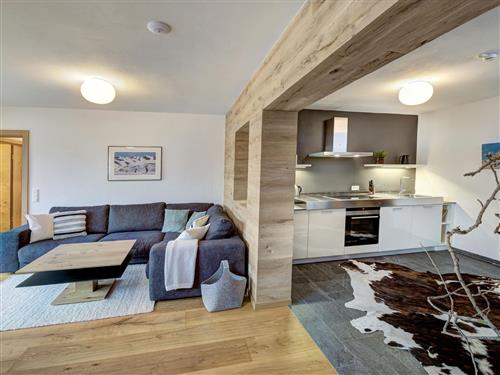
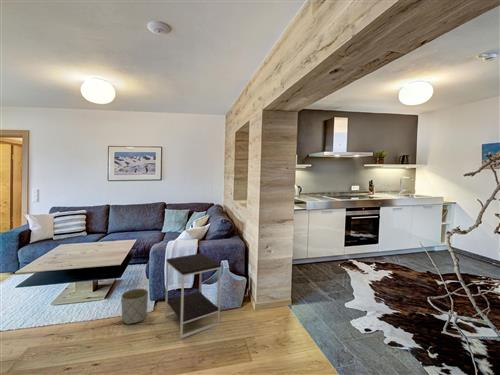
+ side table (192, 293)
+ planter (134, 306)
